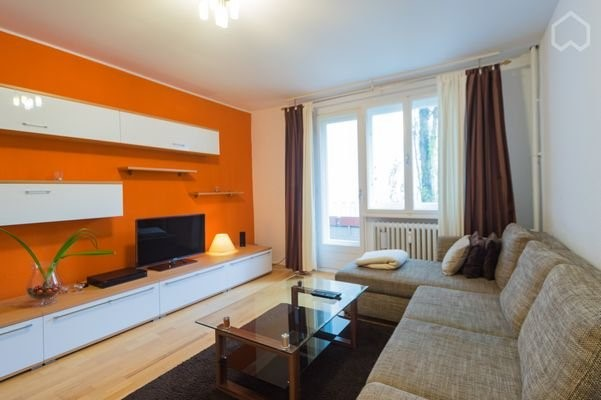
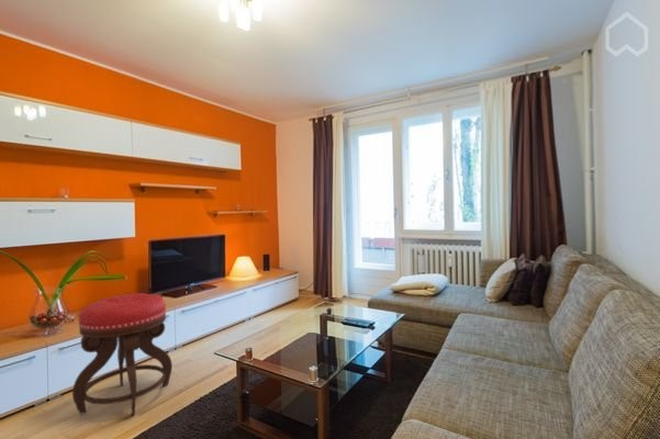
+ stool (125, 348)
